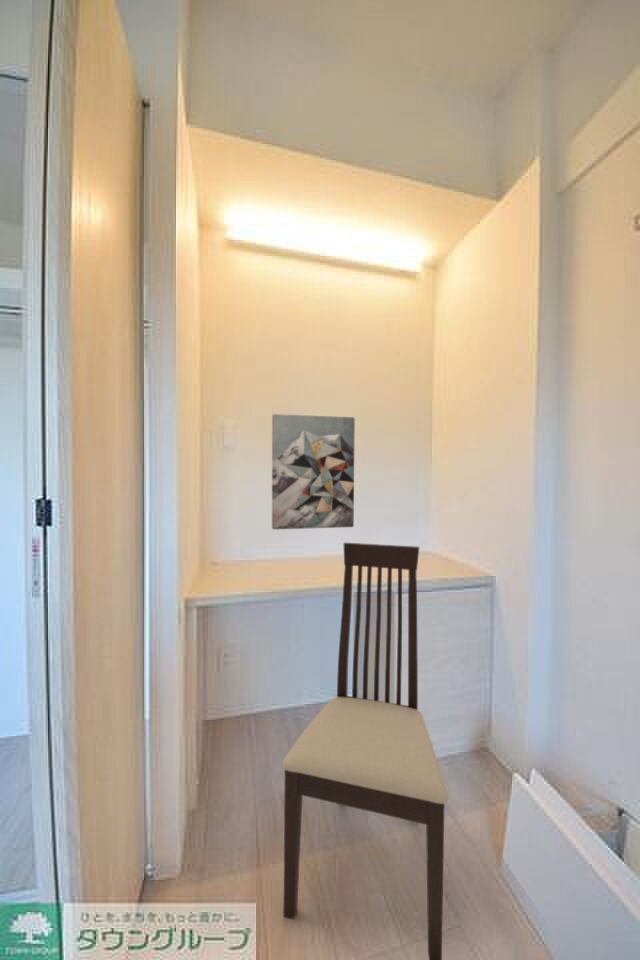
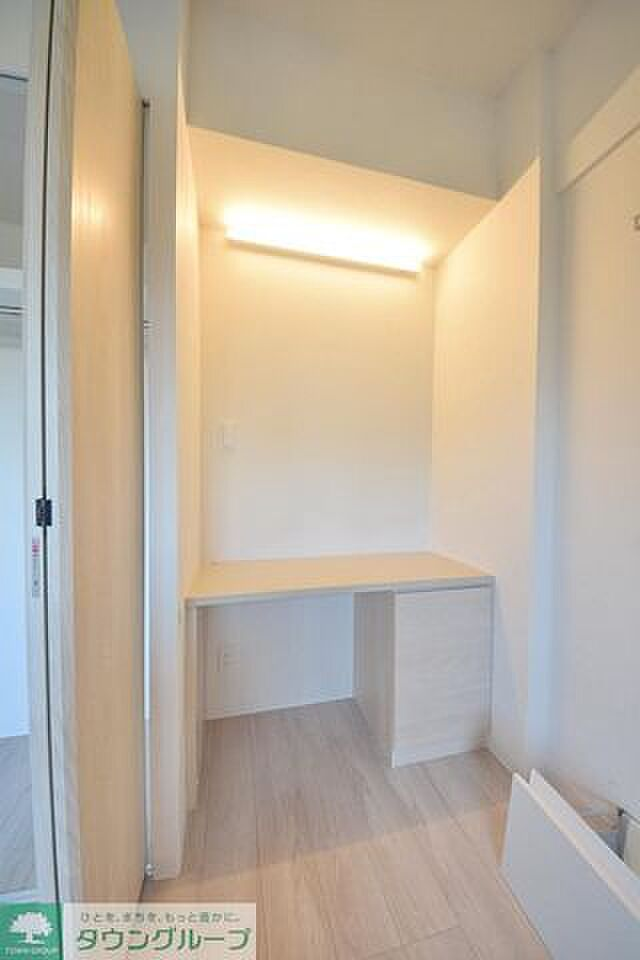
- wall art (313, 472)
- chair (371, 710)
